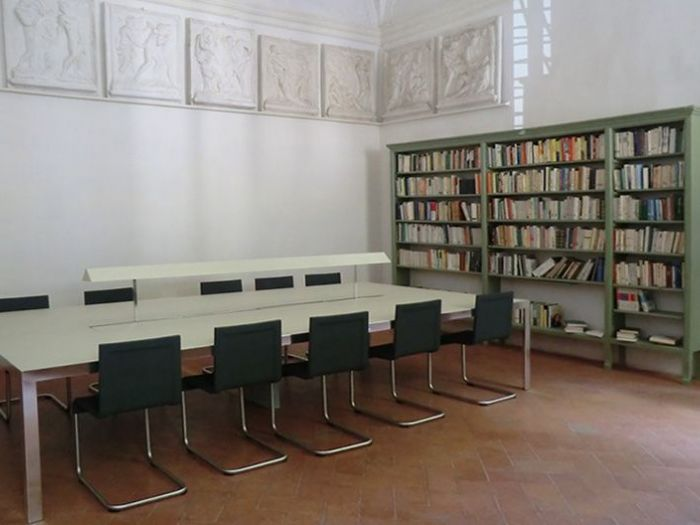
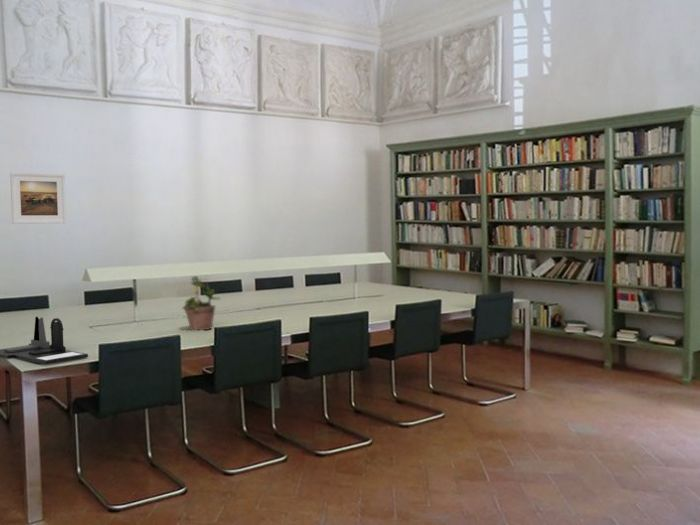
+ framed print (39, 198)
+ potted plant (198, 299)
+ desk organizer (38, 337)
